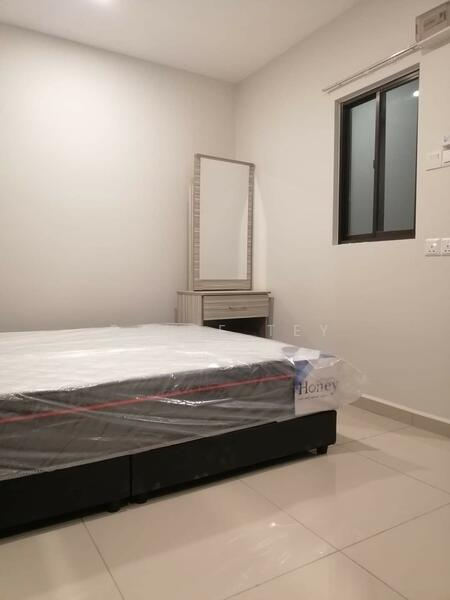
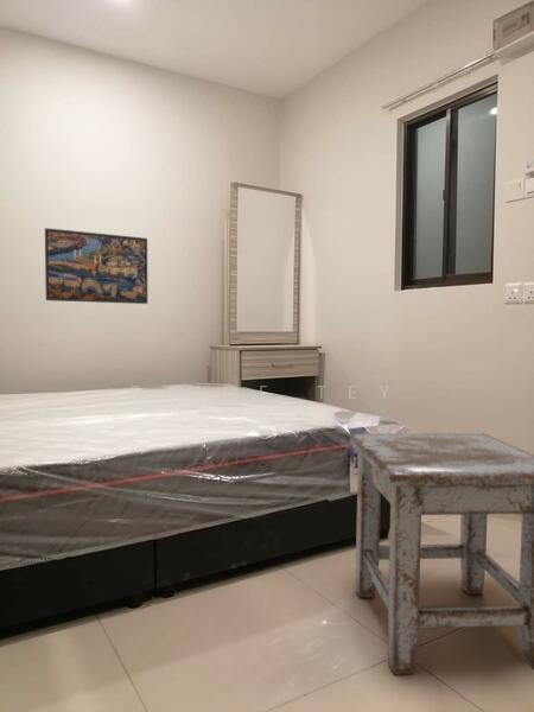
+ stool (443, 545)
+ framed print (98, 267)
